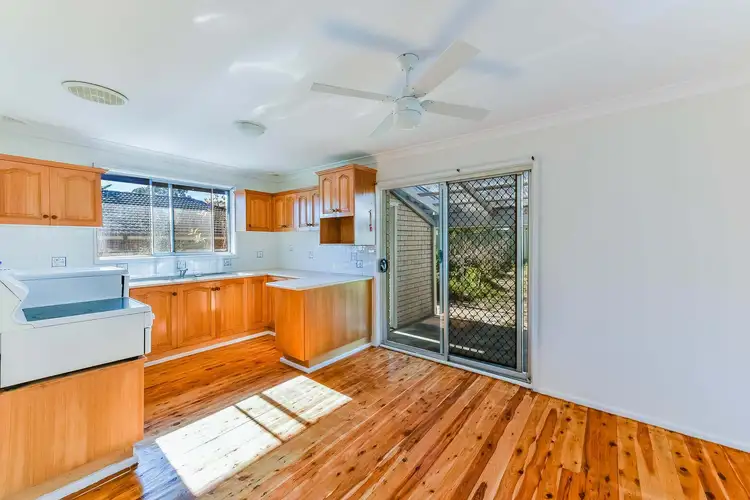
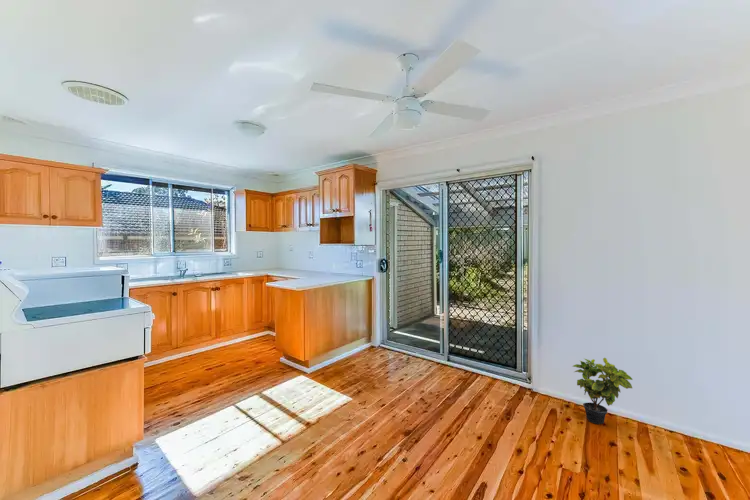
+ potted plant (600, 390)
